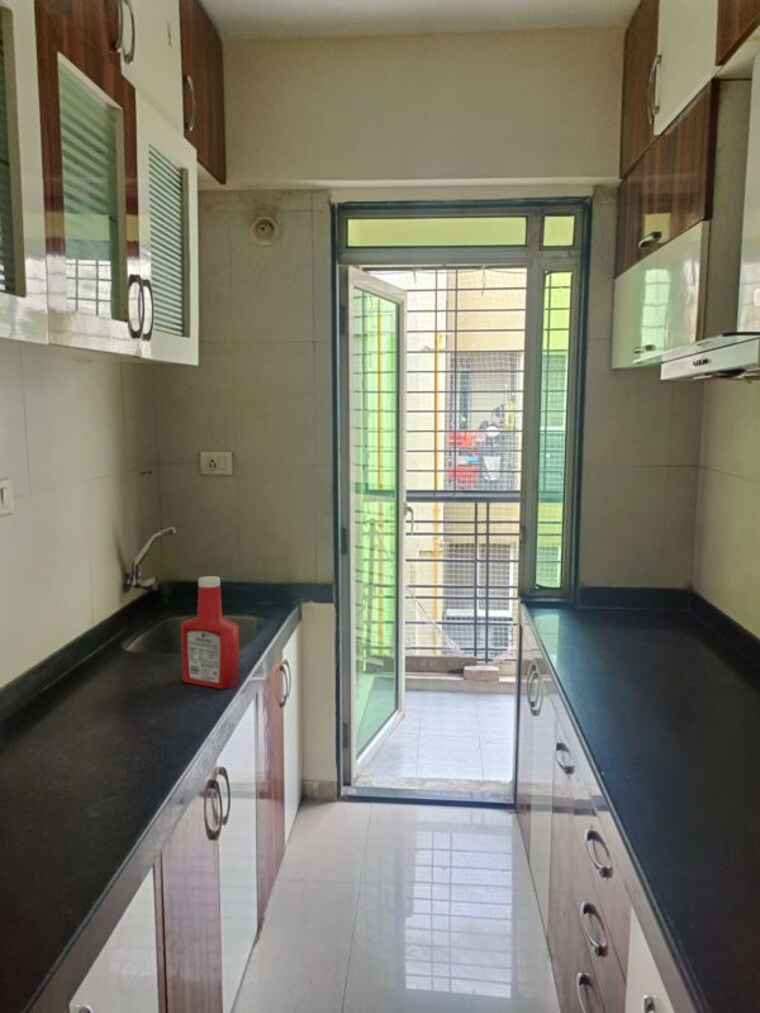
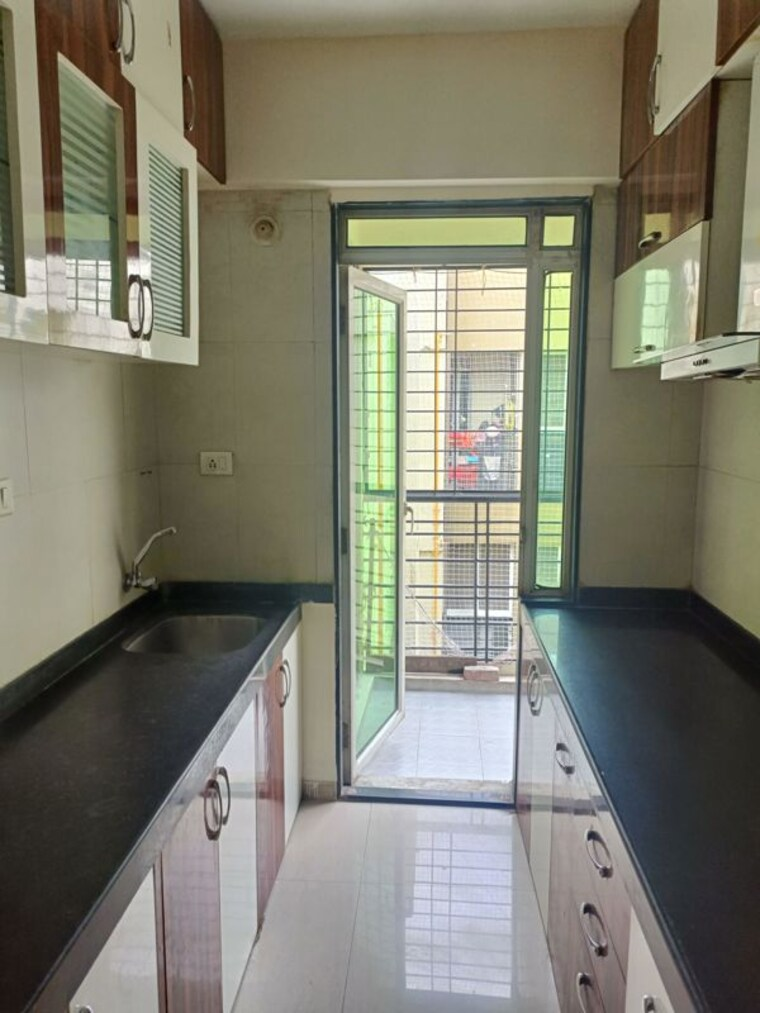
- soap bottle (209, 630)
